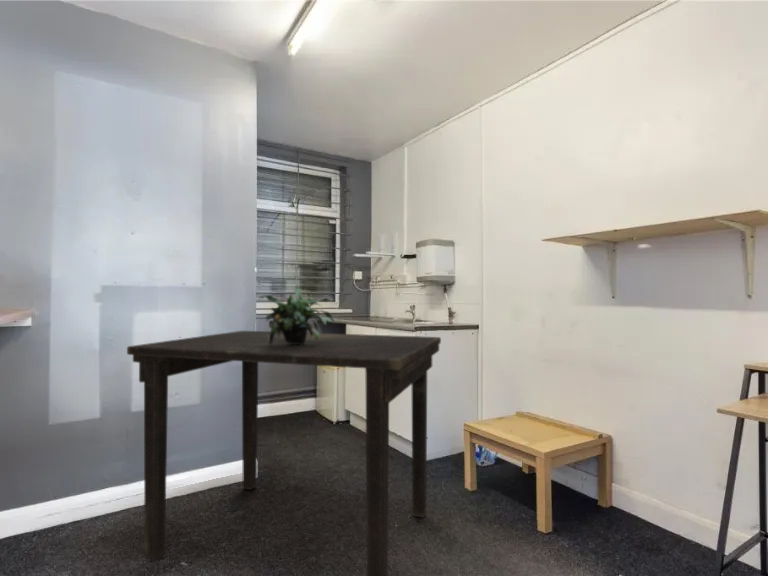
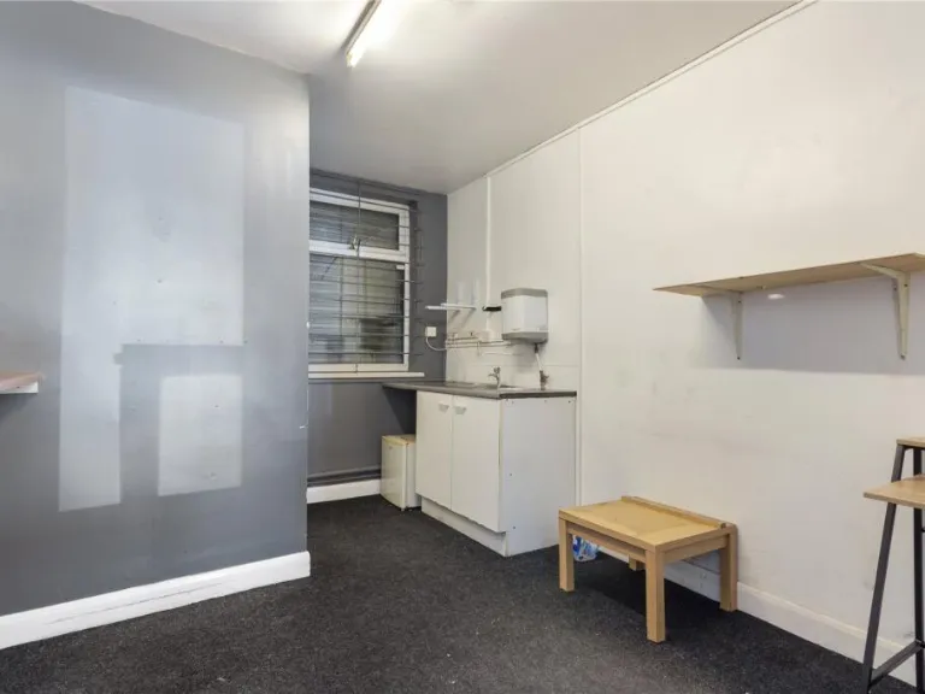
- potted plant (297, 314)
- dining table (256, 437)
